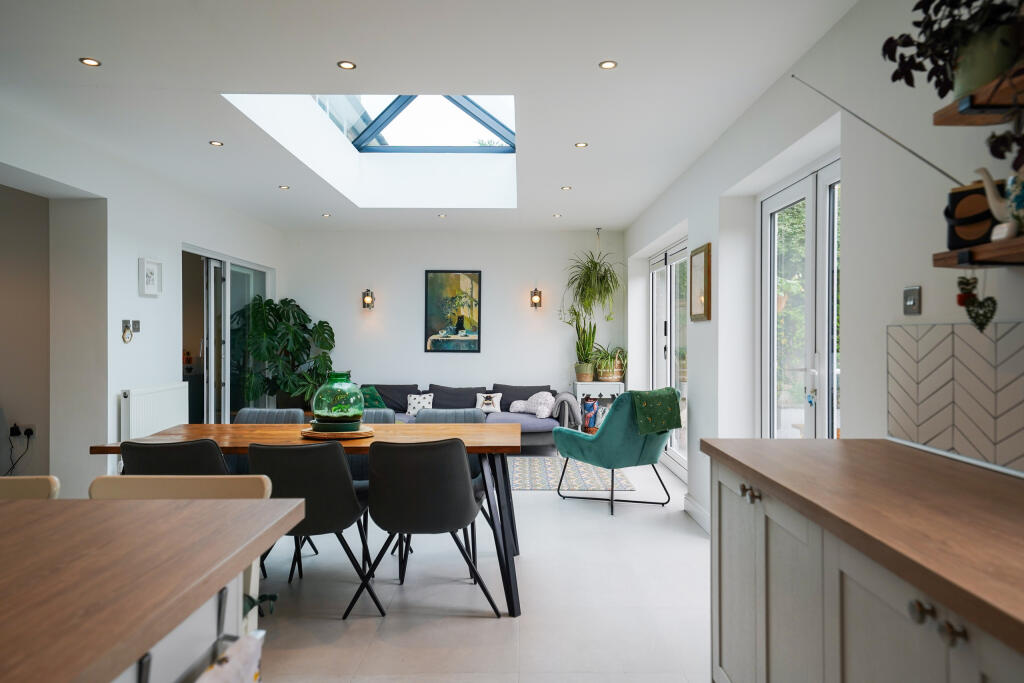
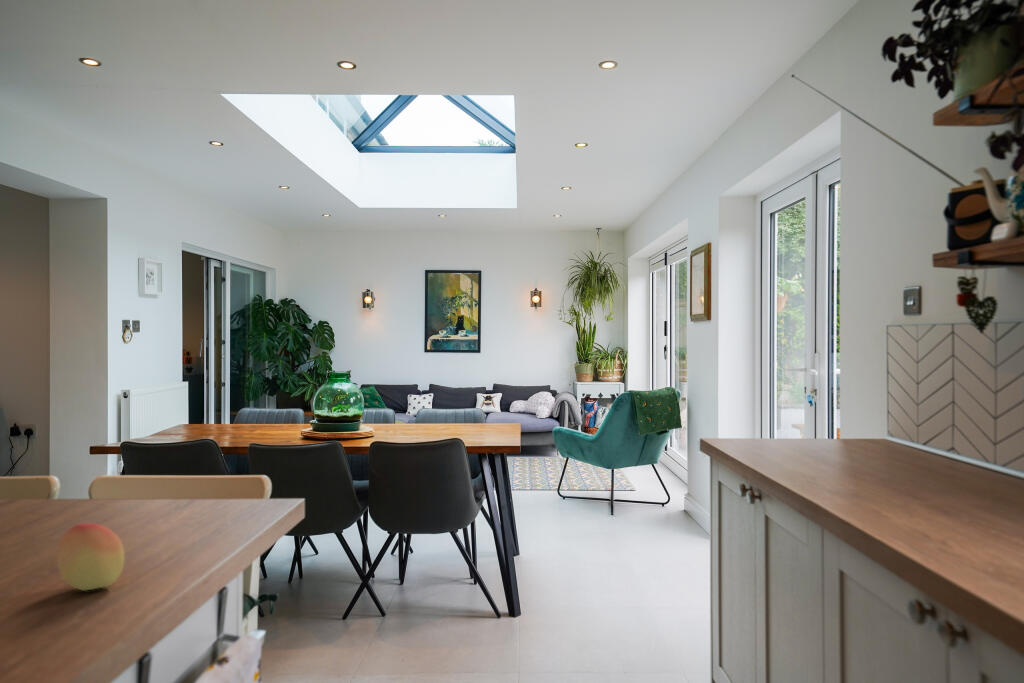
+ fruit (90, 554)
